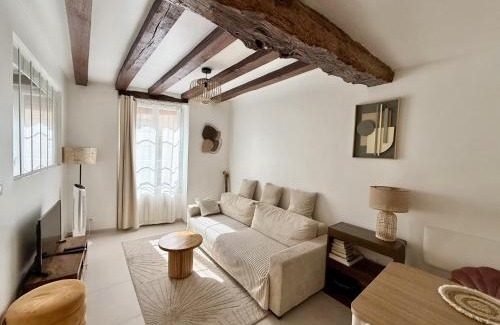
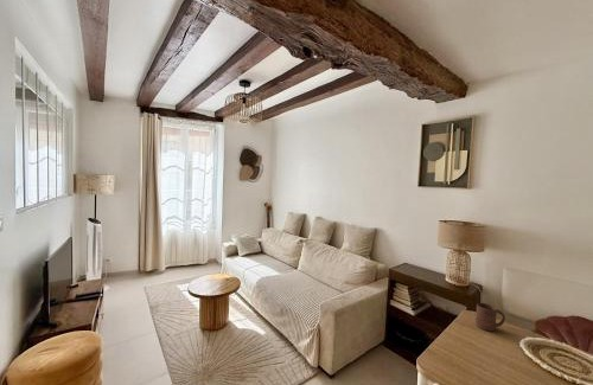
+ cup (489, 316)
